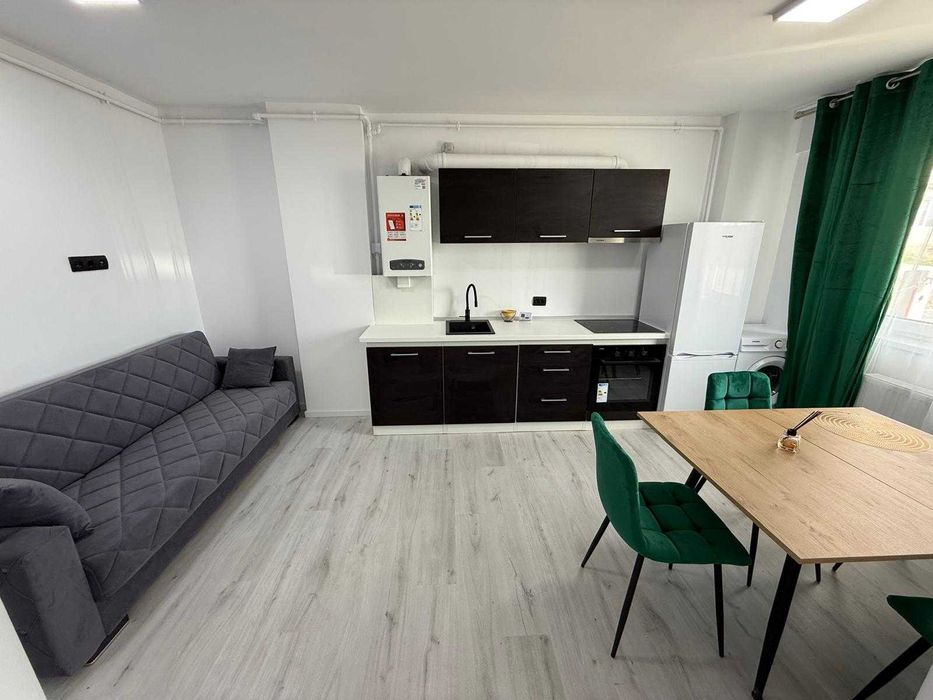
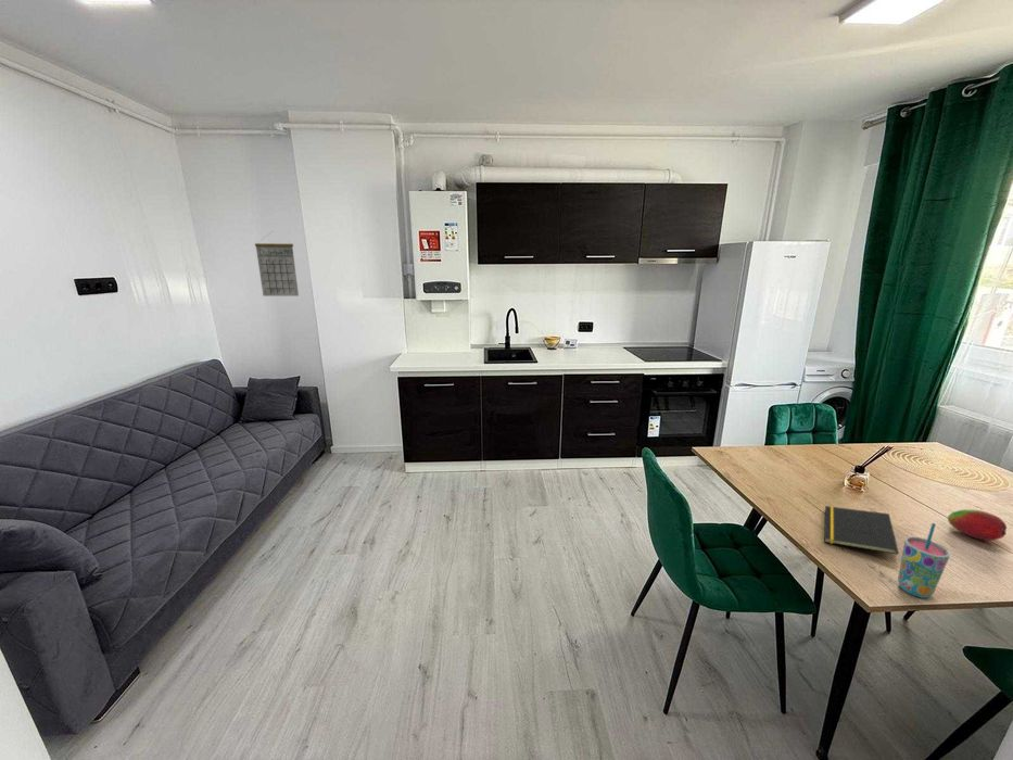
+ cup (923, 557)
+ fruit (976, 523)
+ notepad (858, 527)
+ calendar (276, 264)
